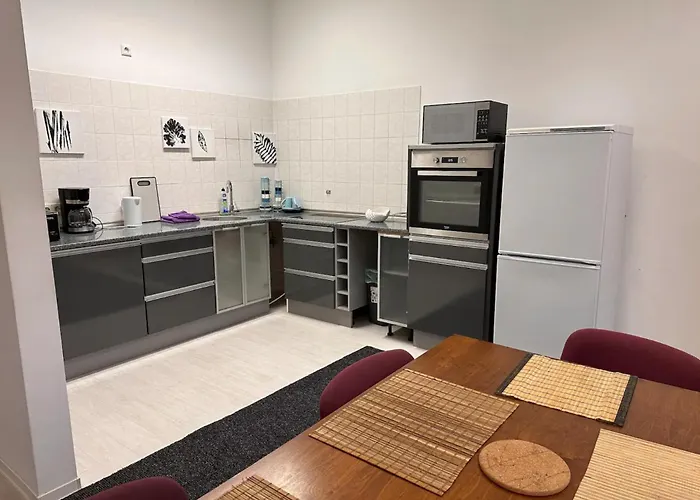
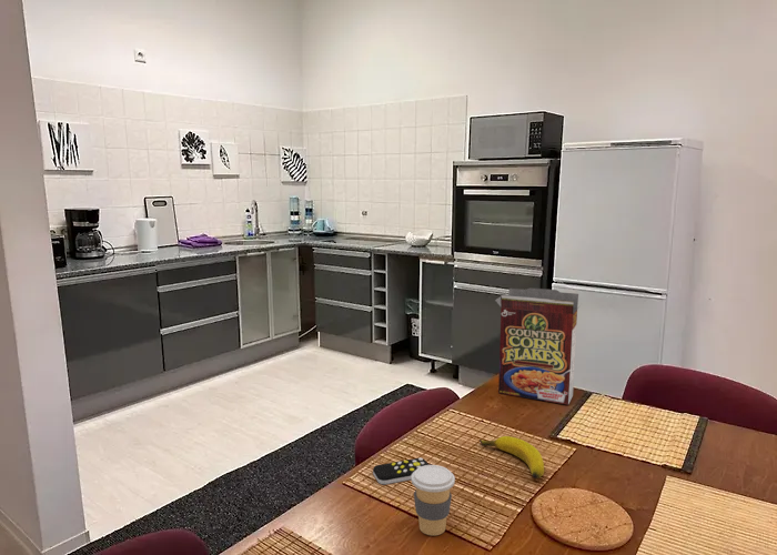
+ cereal box (536, 343)
+ banana (515, 451)
+ coffee cup (432, 501)
+ remote control (402, 470)
